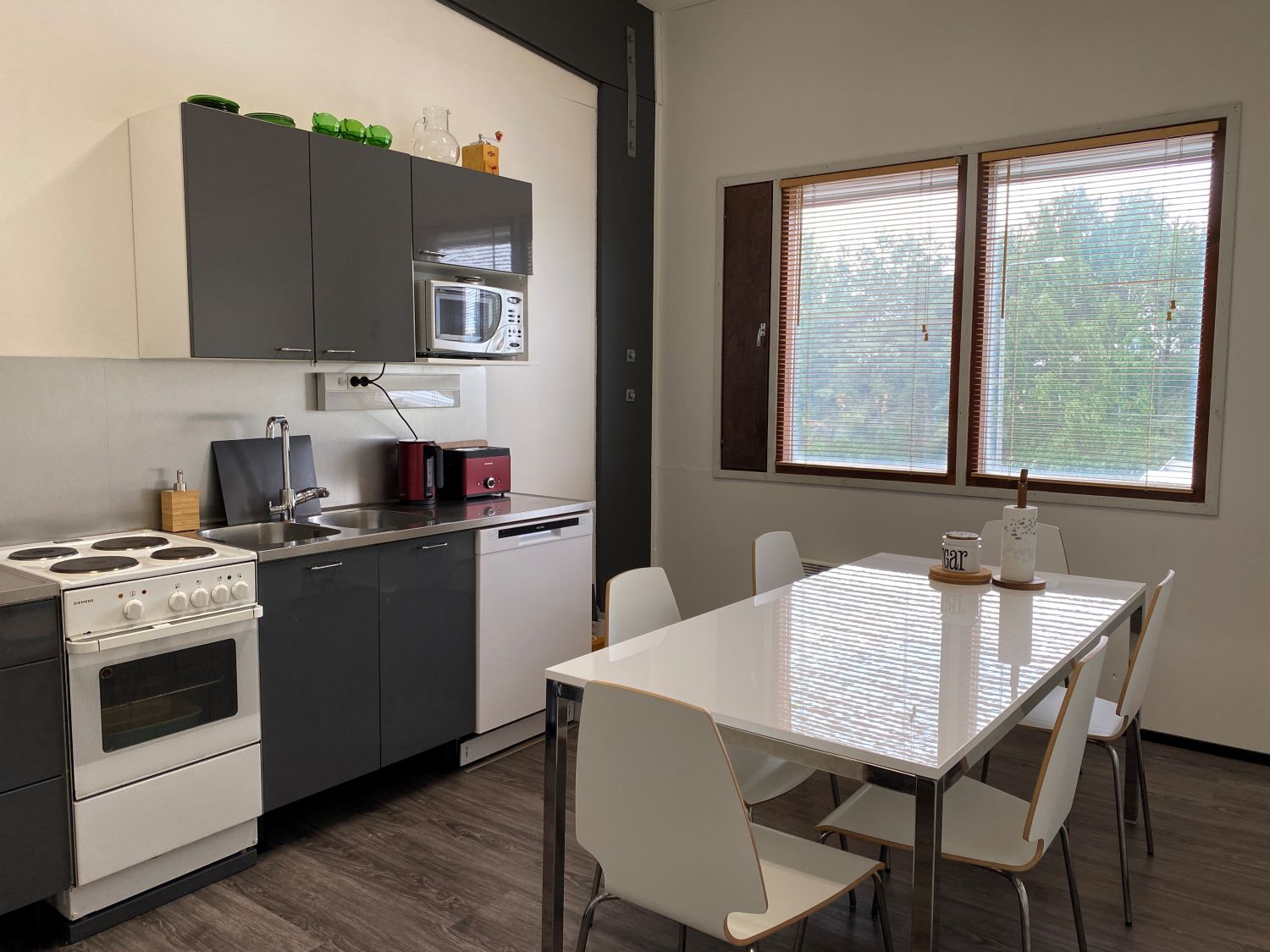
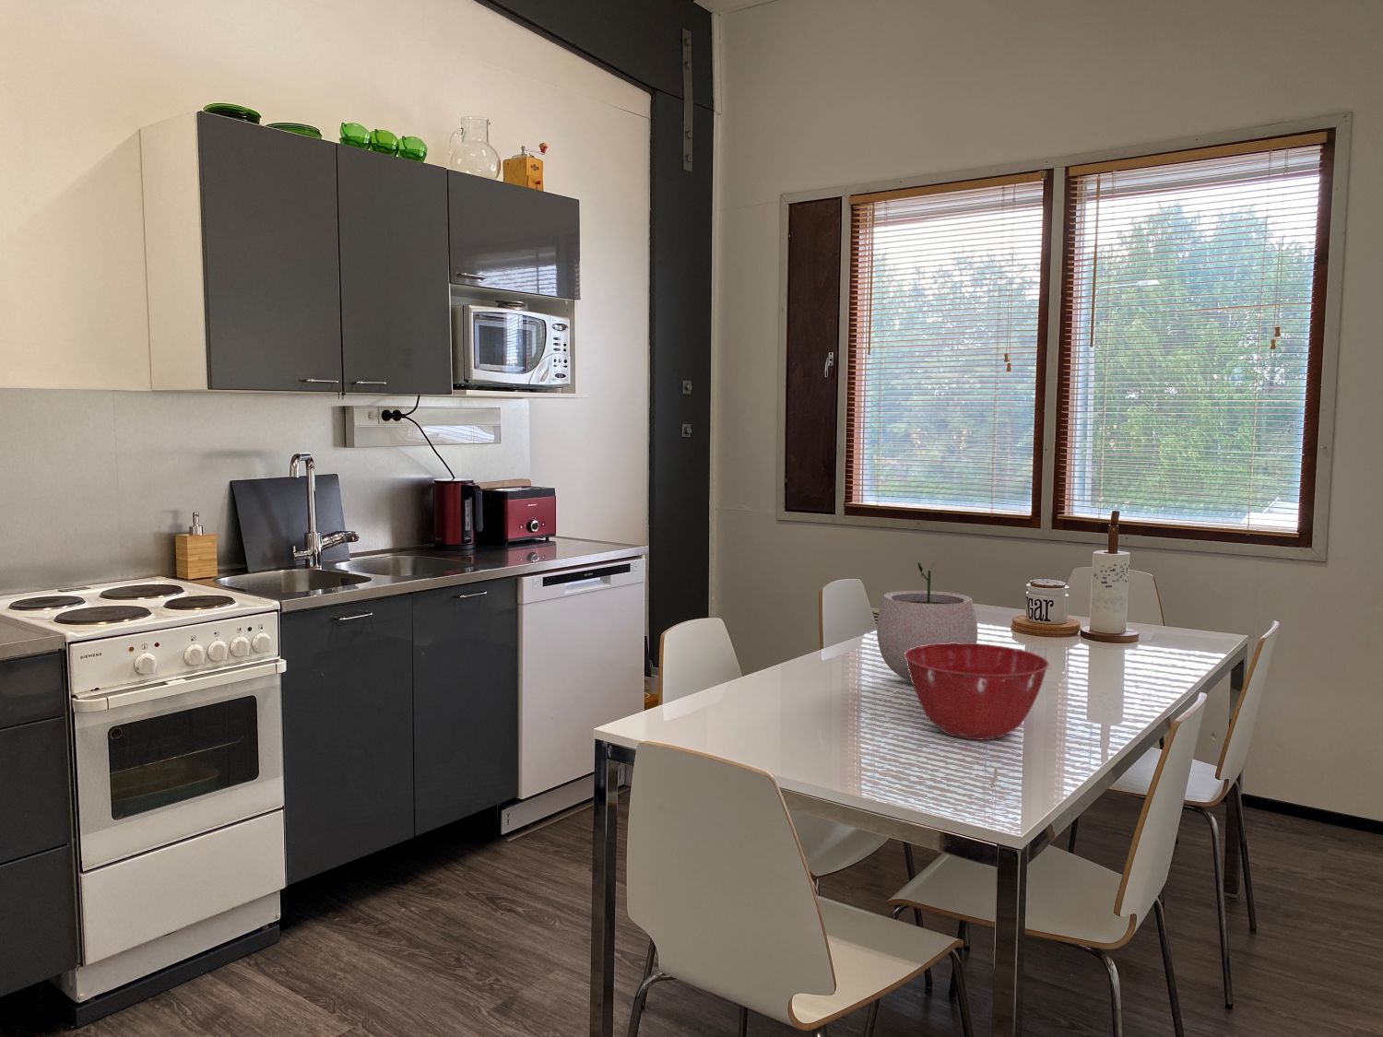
+ mixing bowl (974, 693)
+ plant pot (927, 621)
